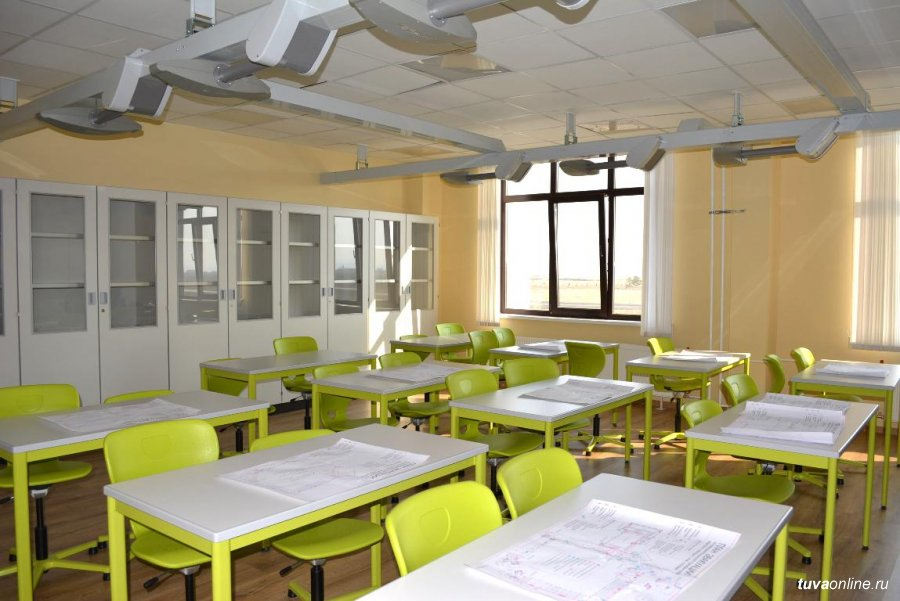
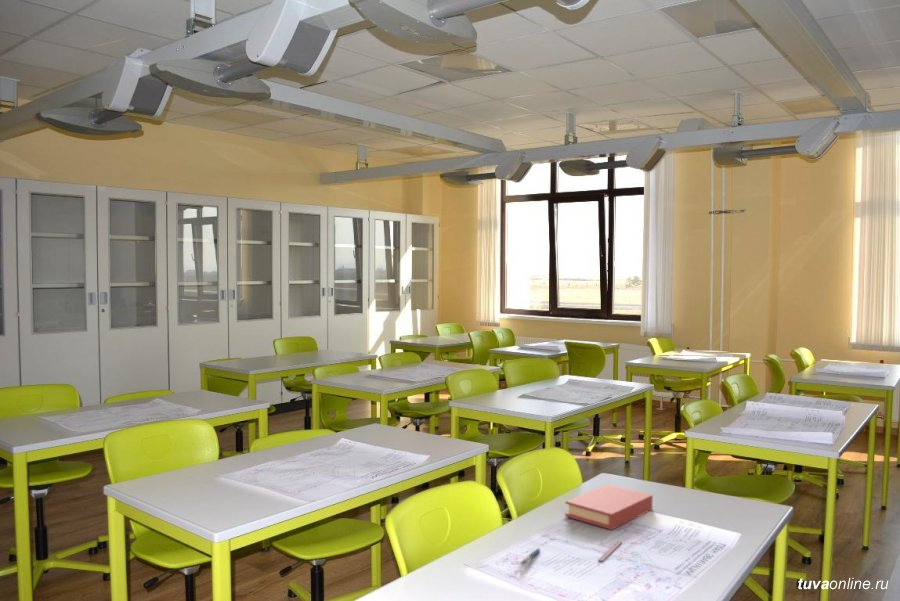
+ ruler (610, 550)
+ book (609, 505)
+ pen (531, 556)
